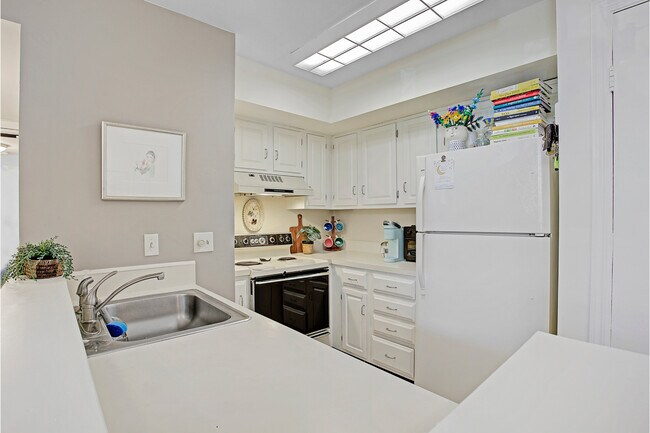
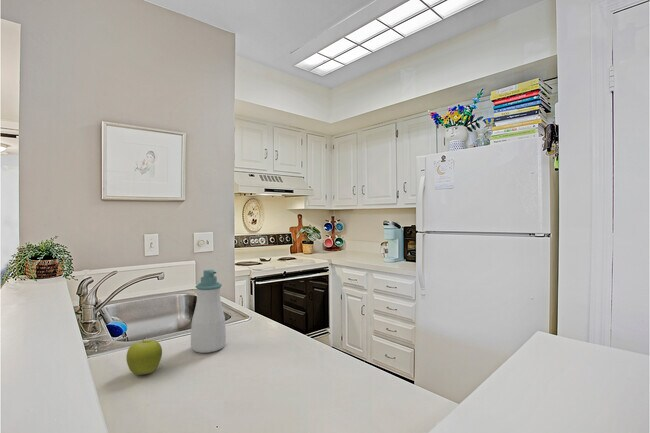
+ soap bottle (208, 308)
+ fruit (144, 356)
